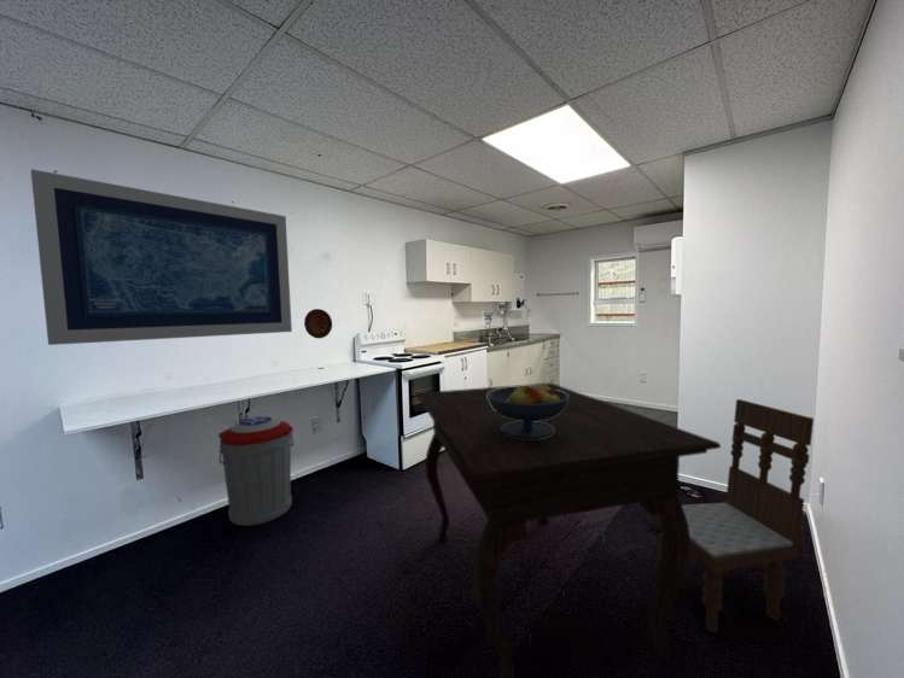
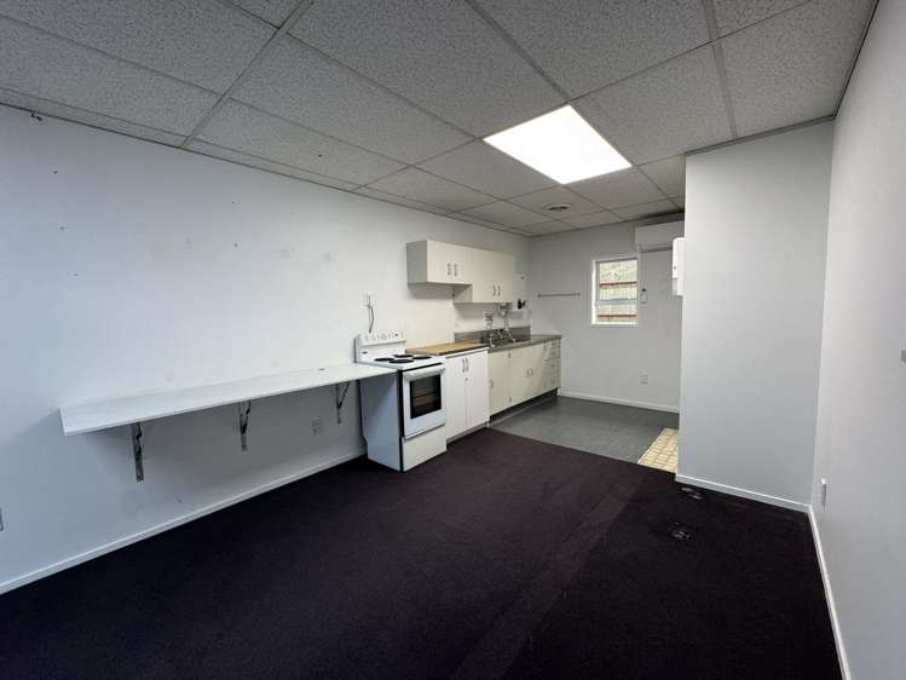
- dining table (527, 499)
- trash can (258, 464)
- dining chair (724, 505)
- wall art (188, 268)
- fruit bowl (527, 405)
- decorative plate (317, 323)
